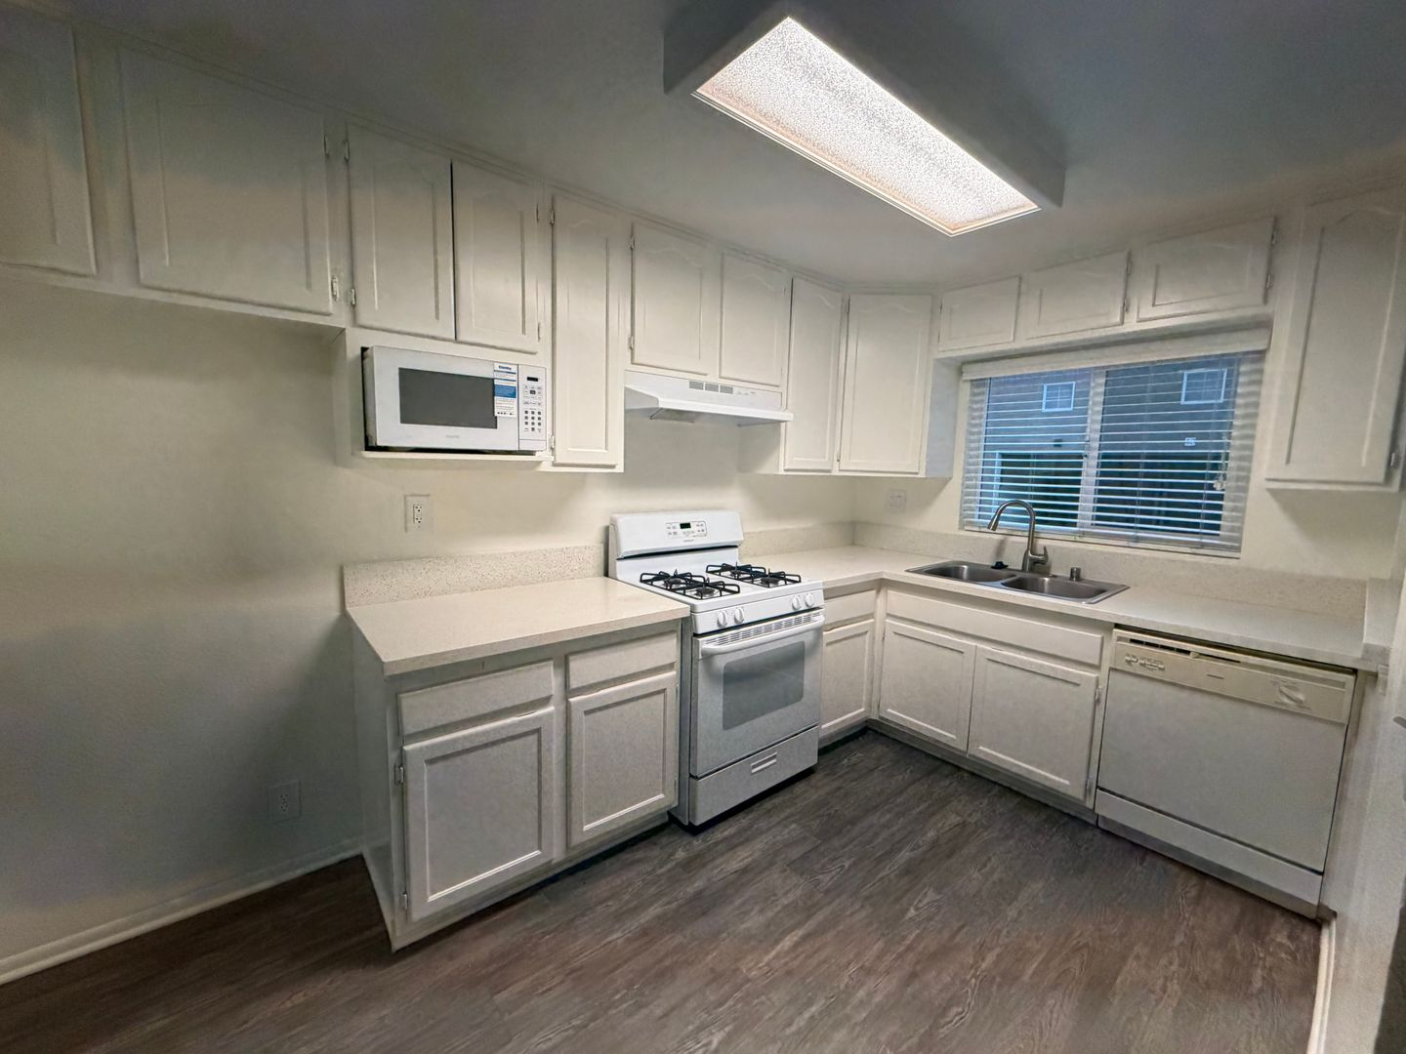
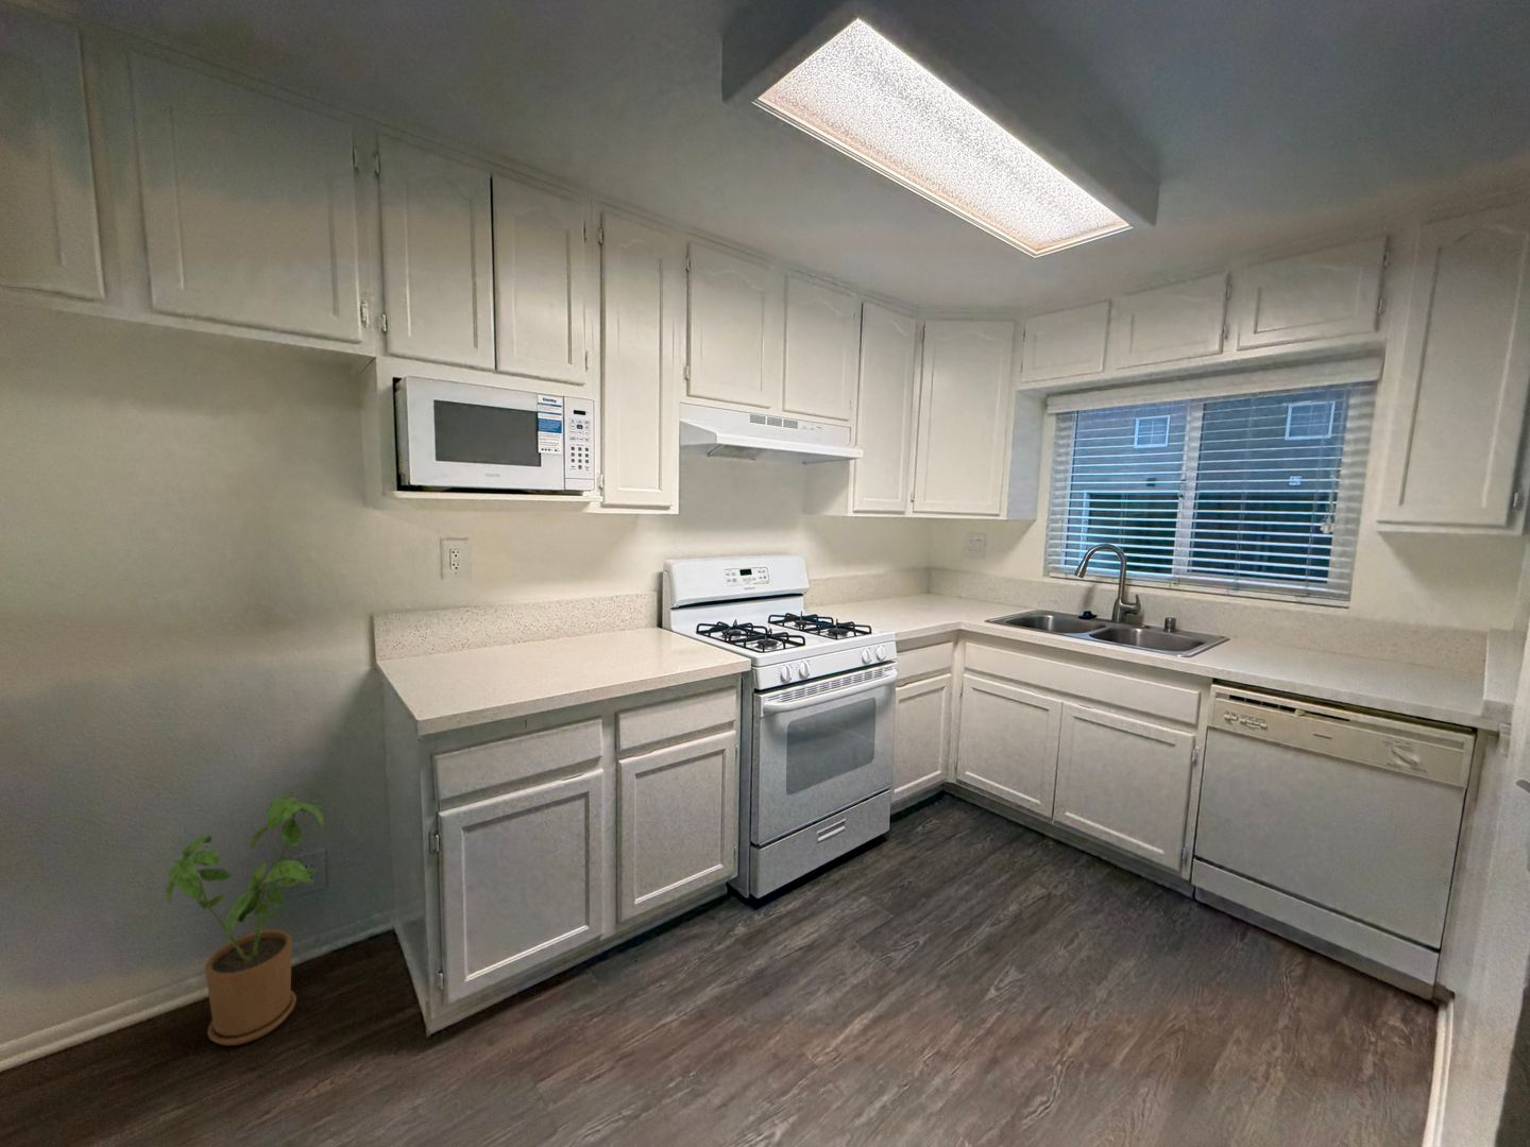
+ house plant (257, 918)
